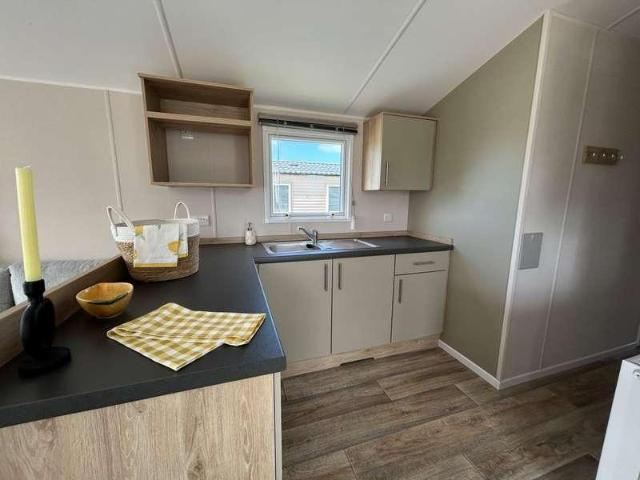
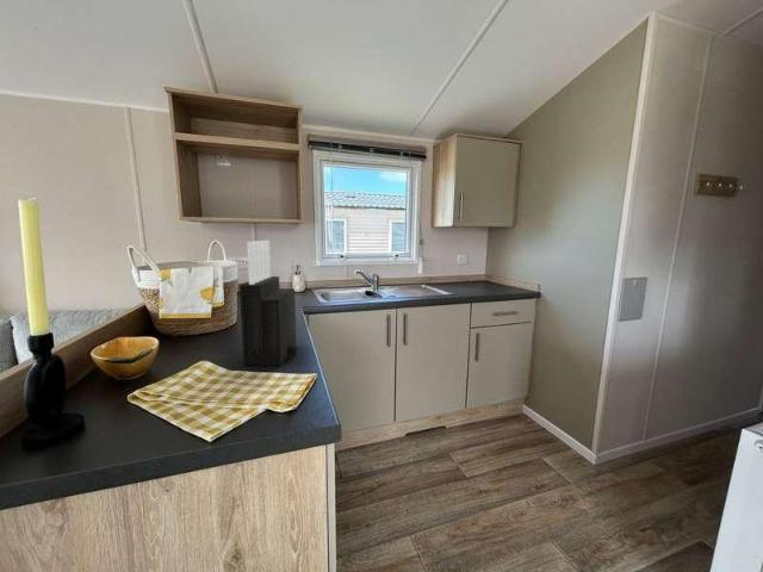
+ knife block (273, 299)
